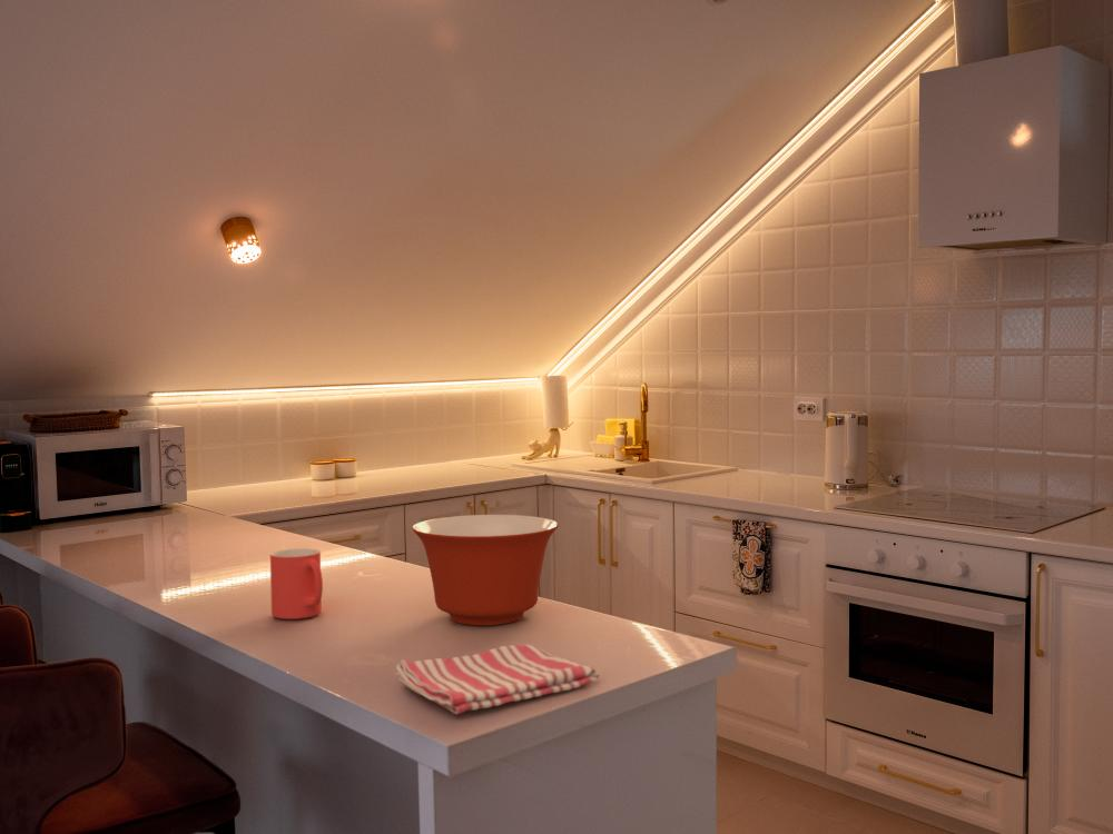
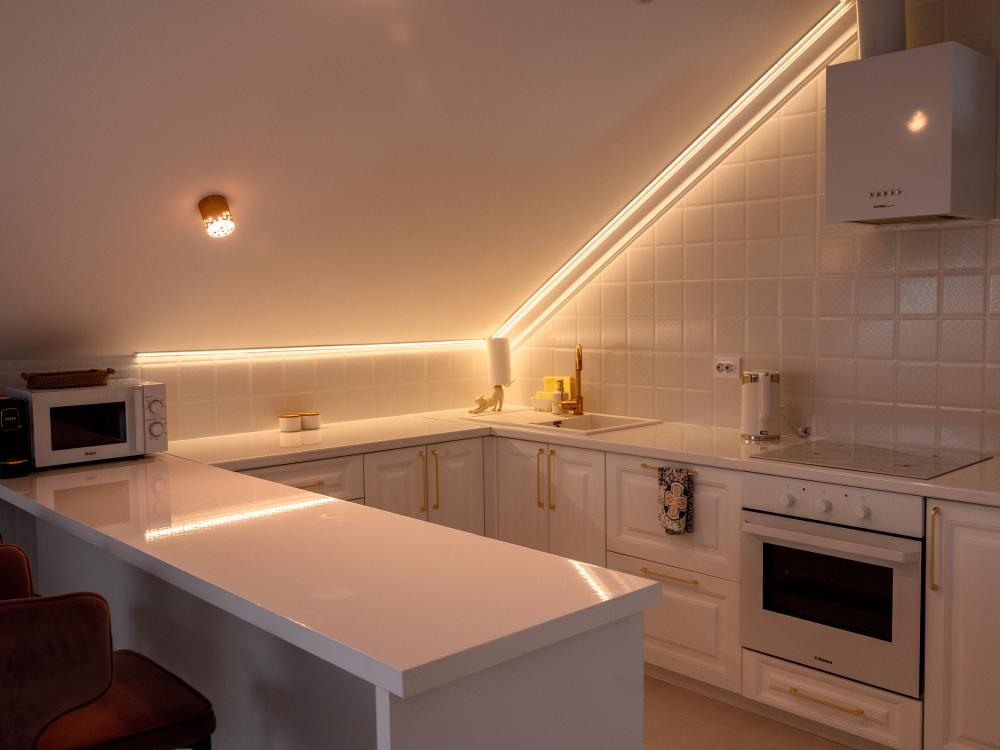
- mug (301, 585)
- mixing bowl (485, 570)
- dish towel (498, 672)
